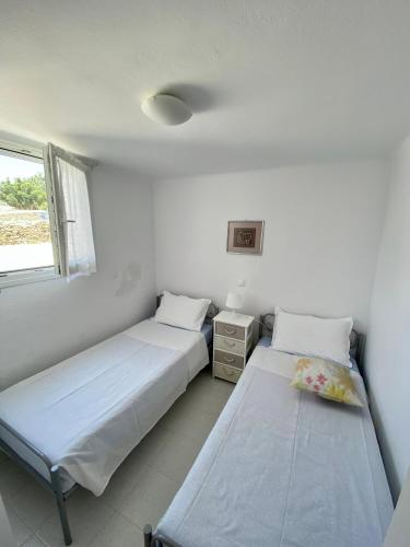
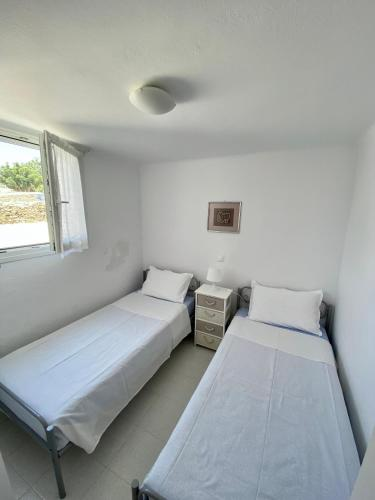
- decorative pillow (323, 375)
